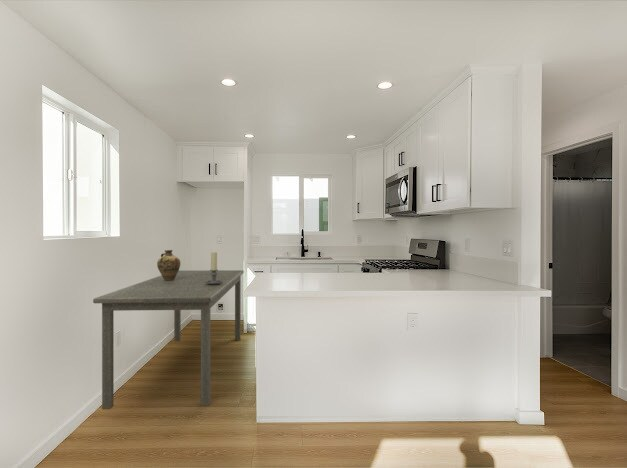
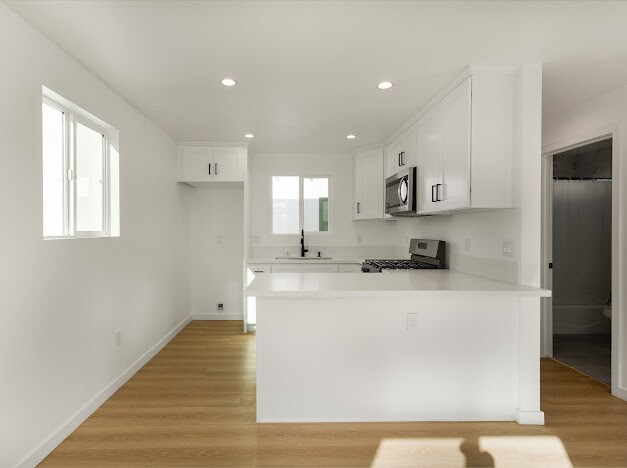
- dining table (180, 323)
- candle holder (214, 267)
- jug (168, 264)
